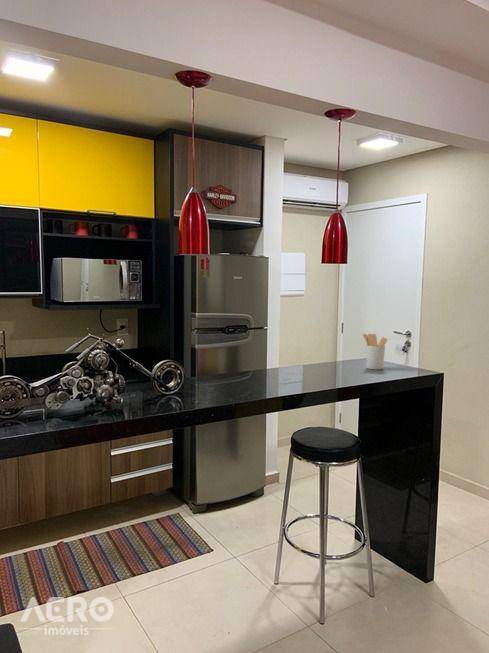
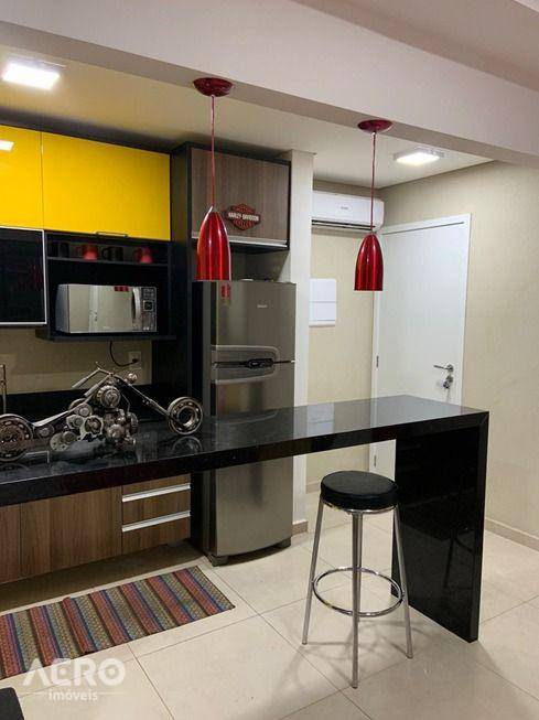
- utensil holder (373, 350)
